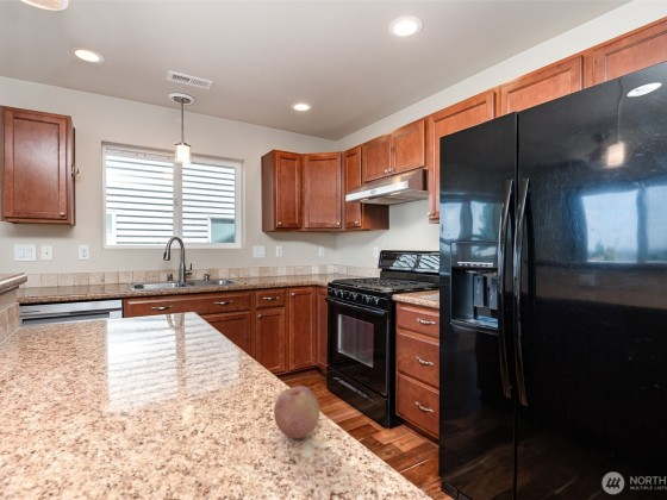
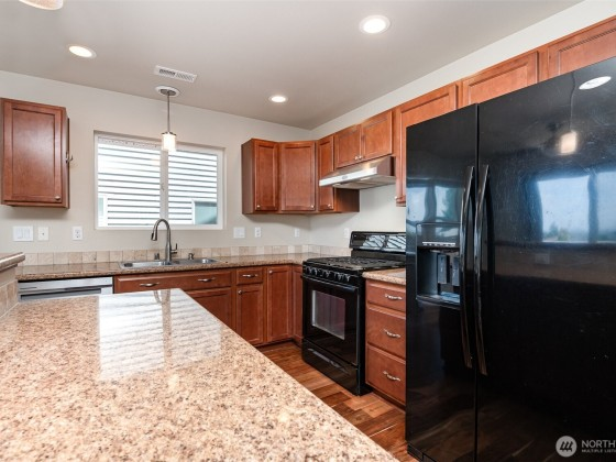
- fruit (297, 412)
